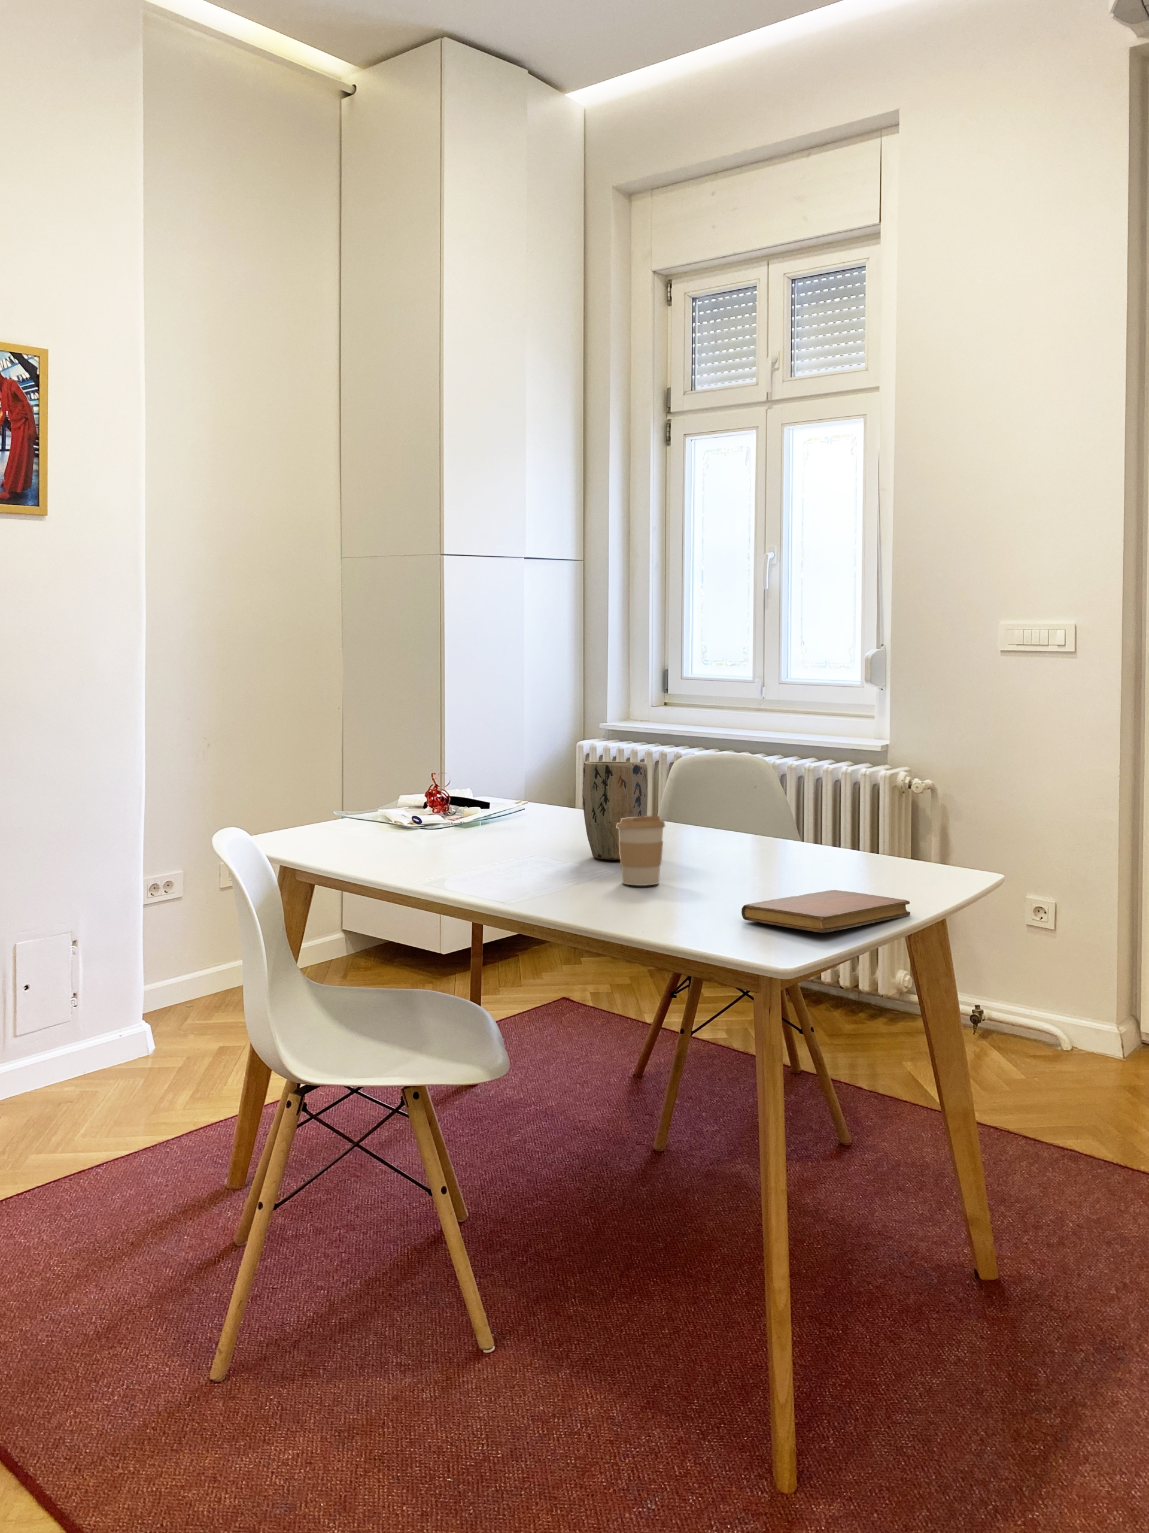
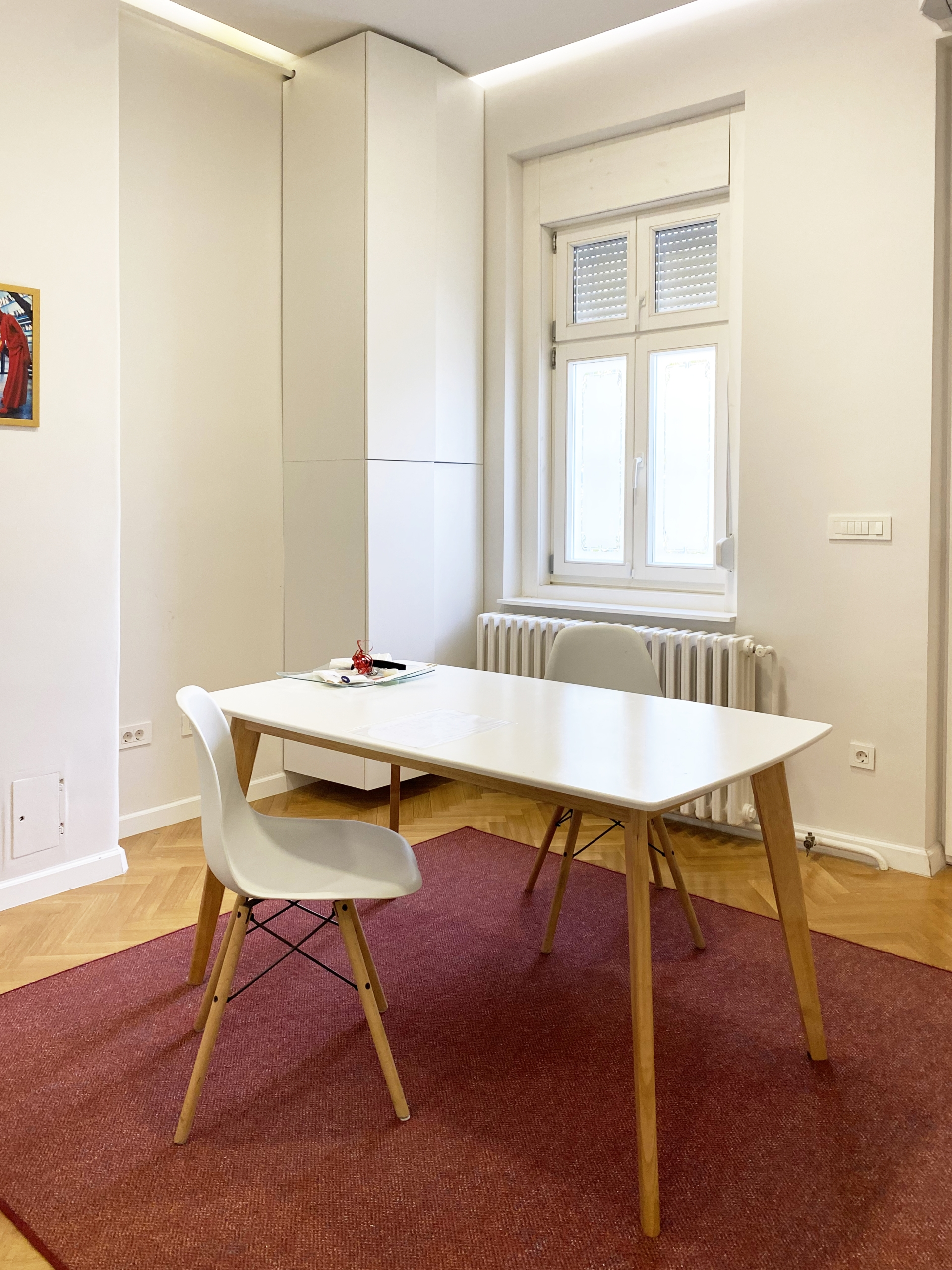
- coffee cup (641, 849)
- plant pot (614, 810)
- notebook (827, 909)
